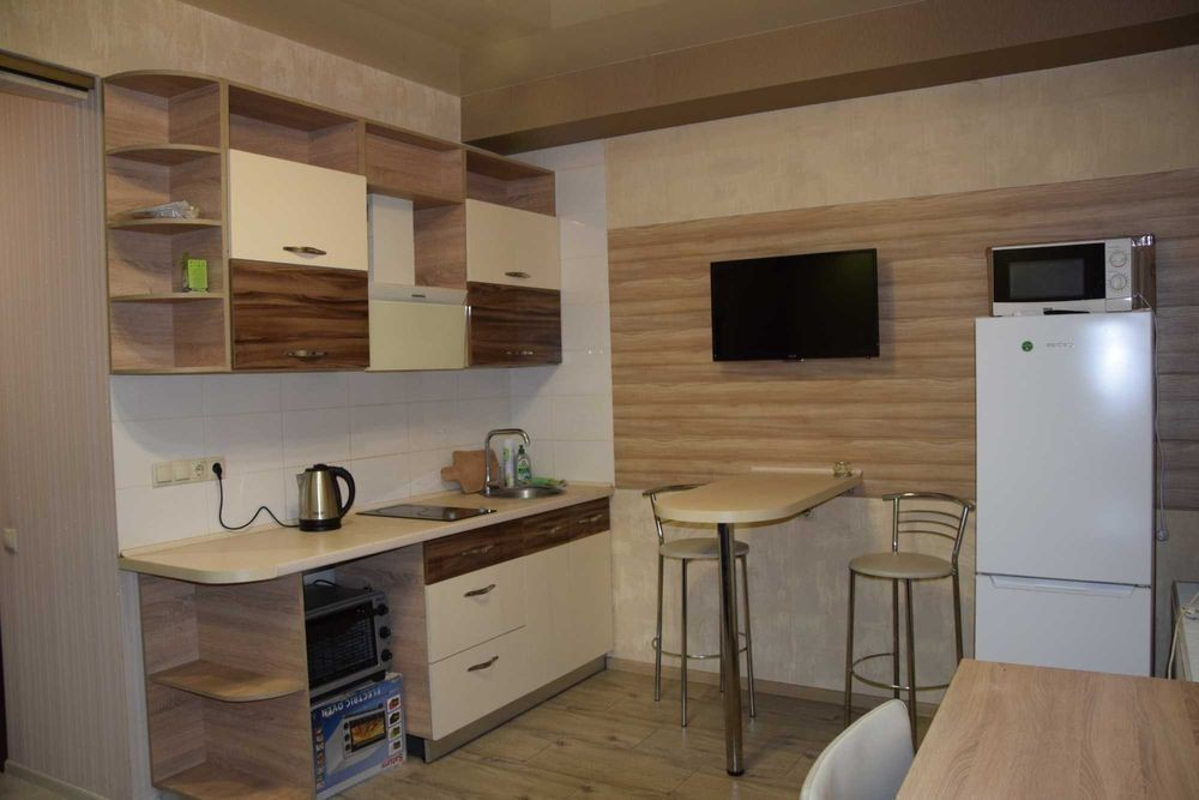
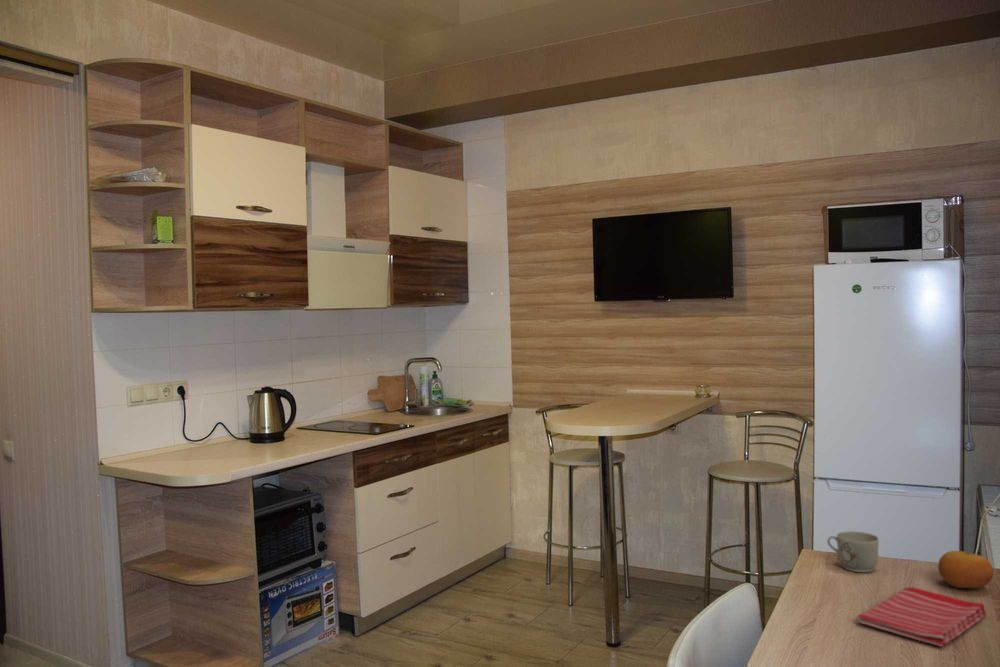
+ fruit (965, 569)
+ dish towel (922, 613)
+ mug (852, 551)
